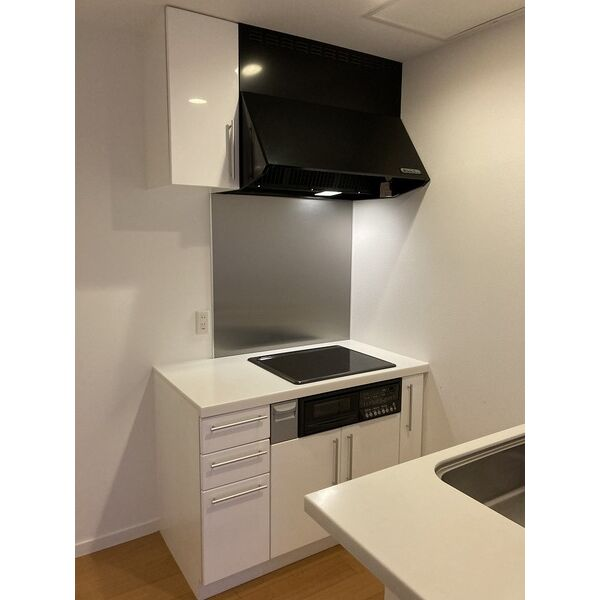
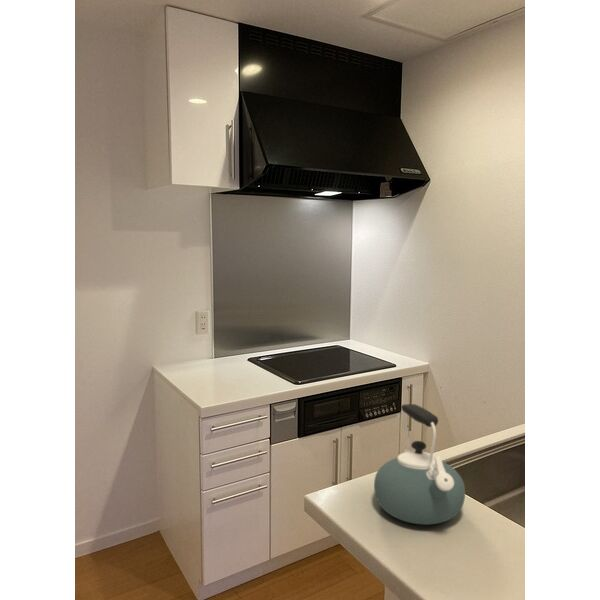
+ kettle (422, 462)
